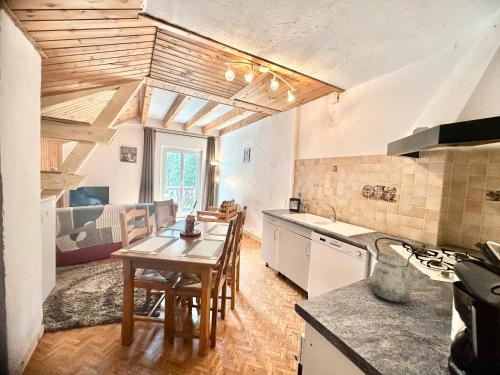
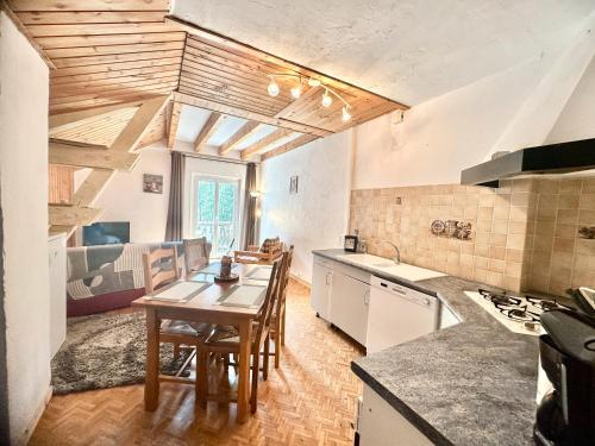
- kettle (399, 270)
